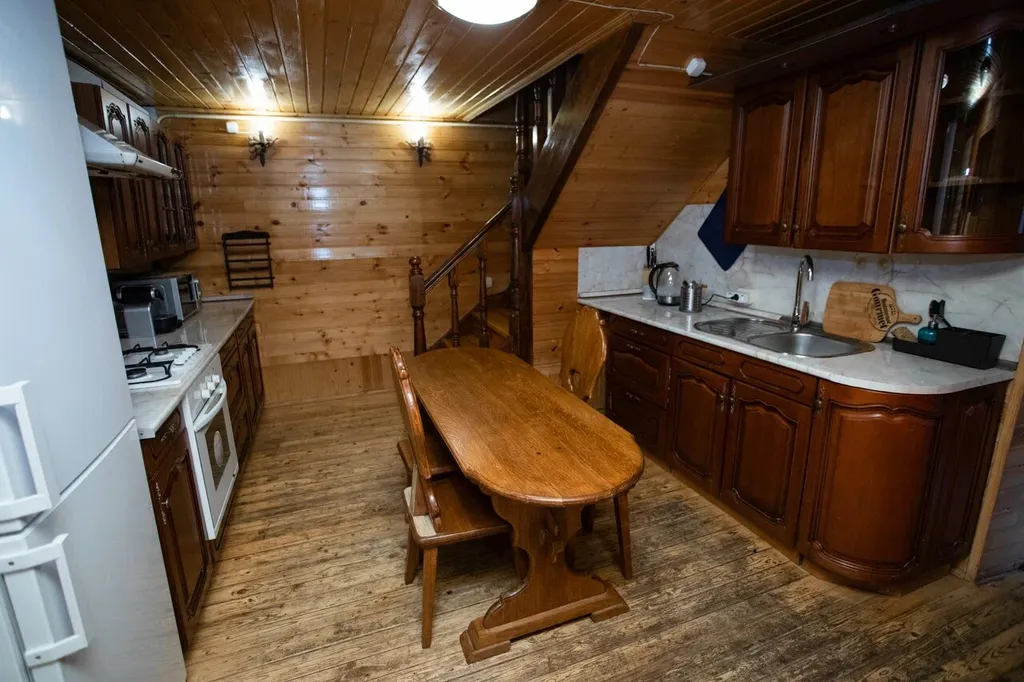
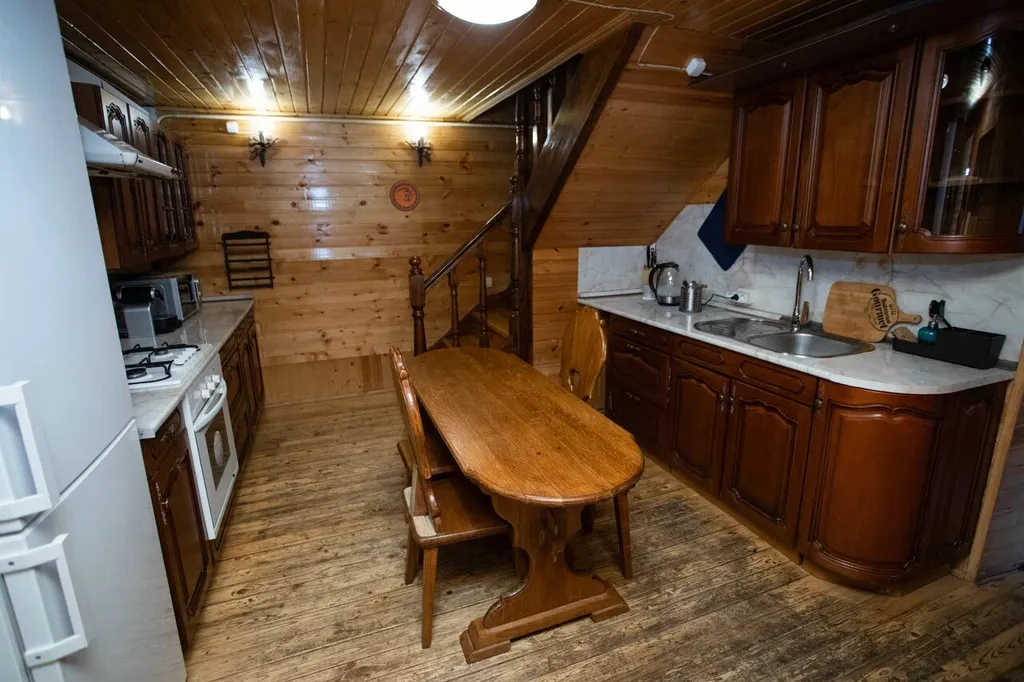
+ decorative plate (404, 196)
